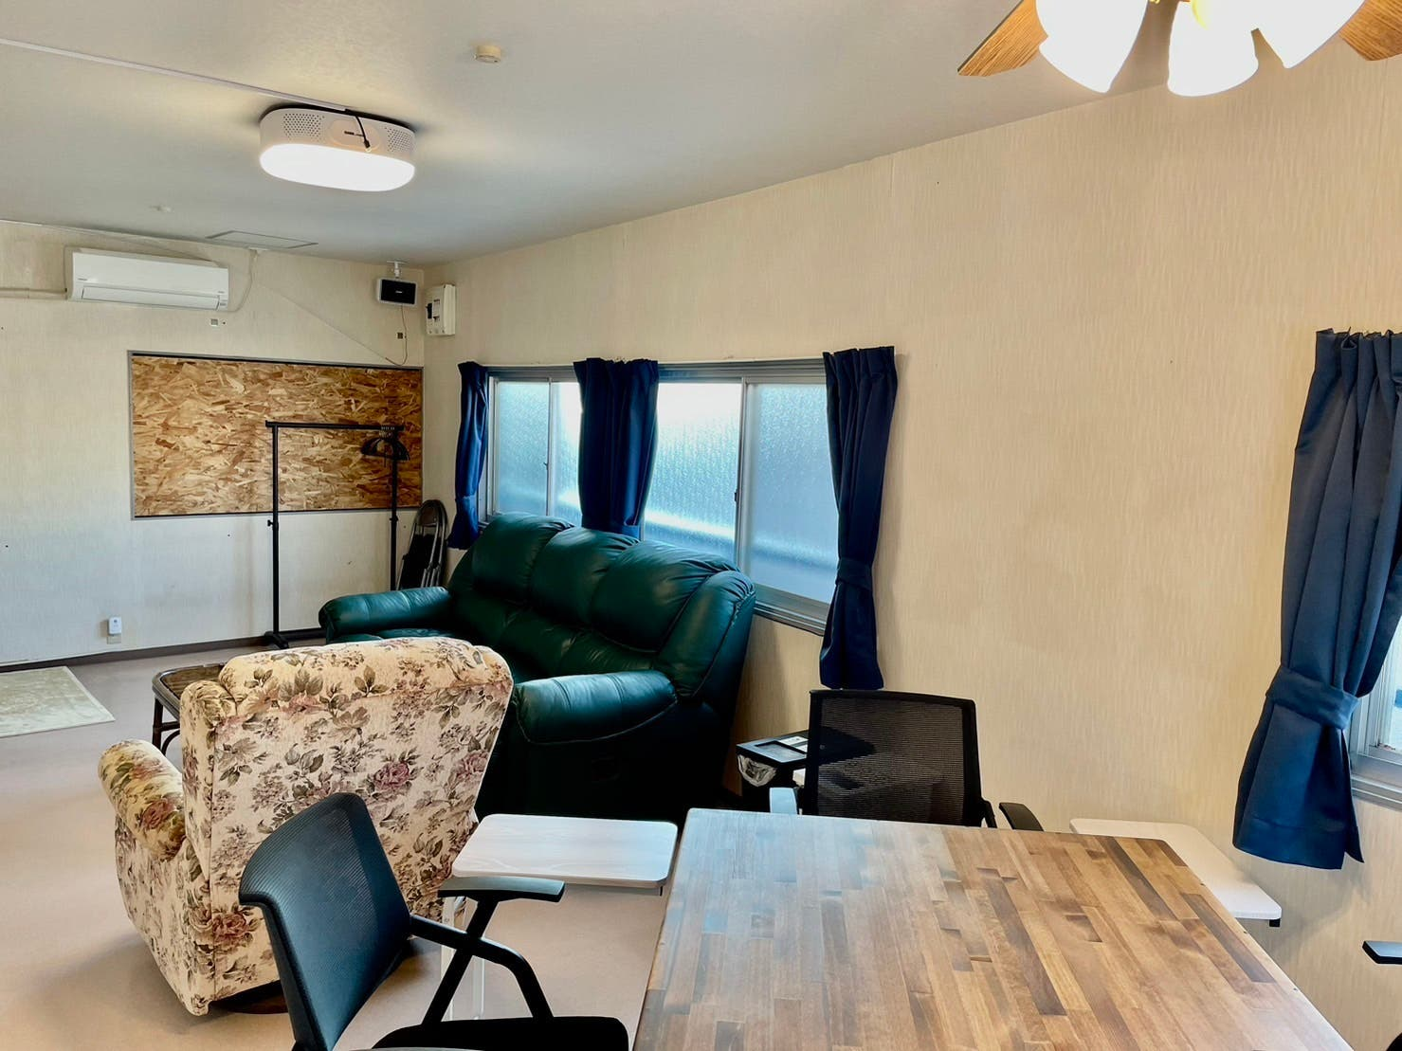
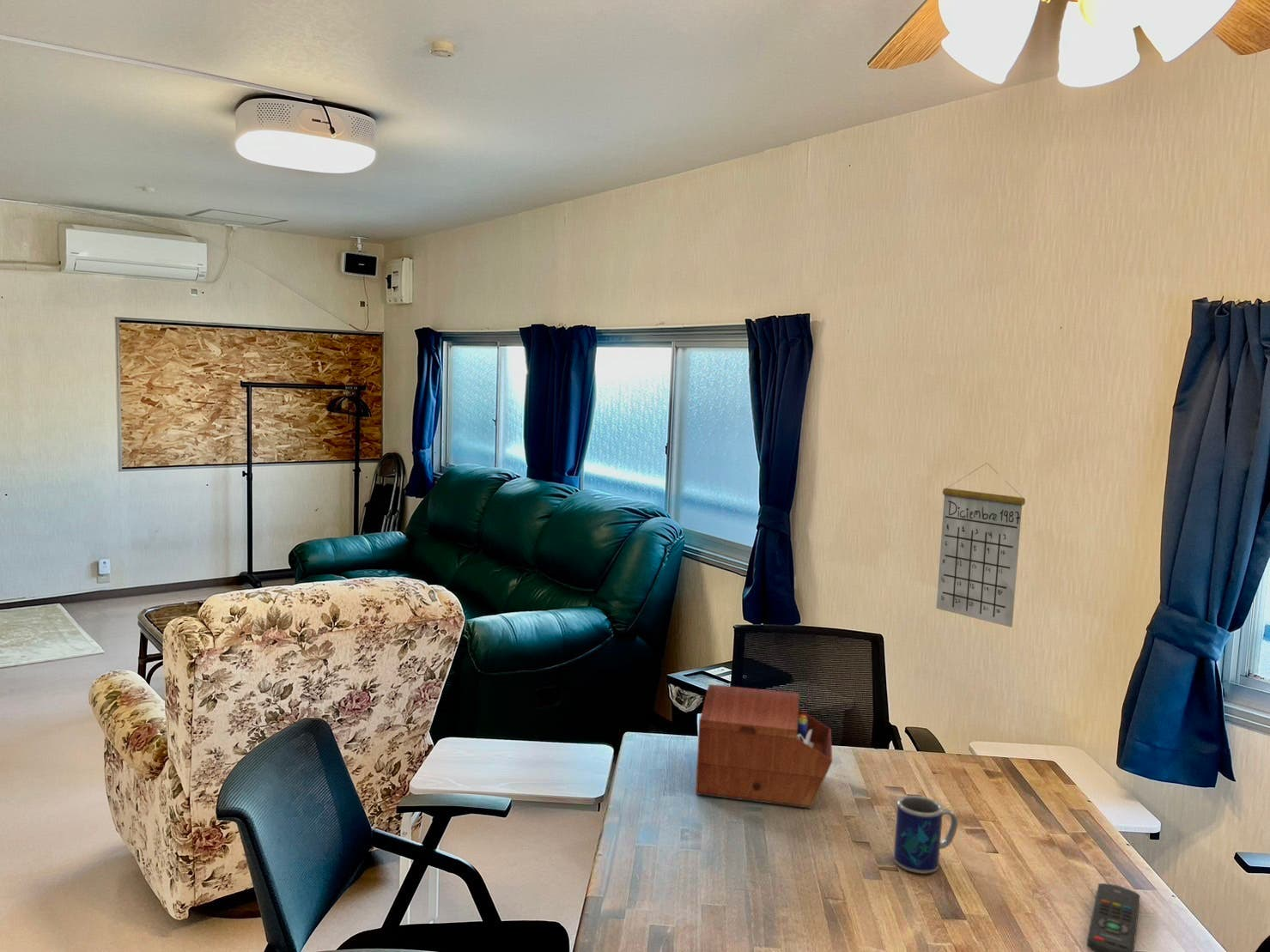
+ mug (927, 833)
+ remote control (1115, 919)
+ calendar (979, 540)
+ sewing box (766, 743)
